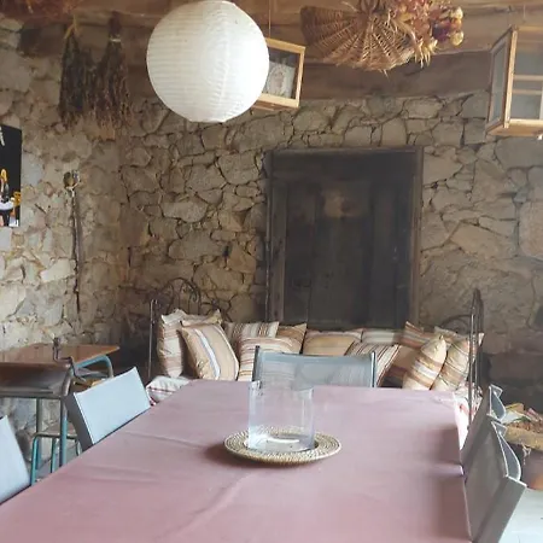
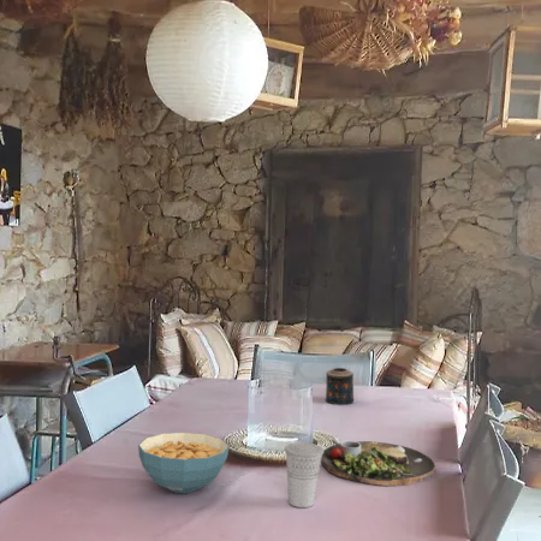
+ cereal bowl (183, 466)
+ cup (302, 474)
+ candle (339, 384)
+ dinner plate (377, 452)
